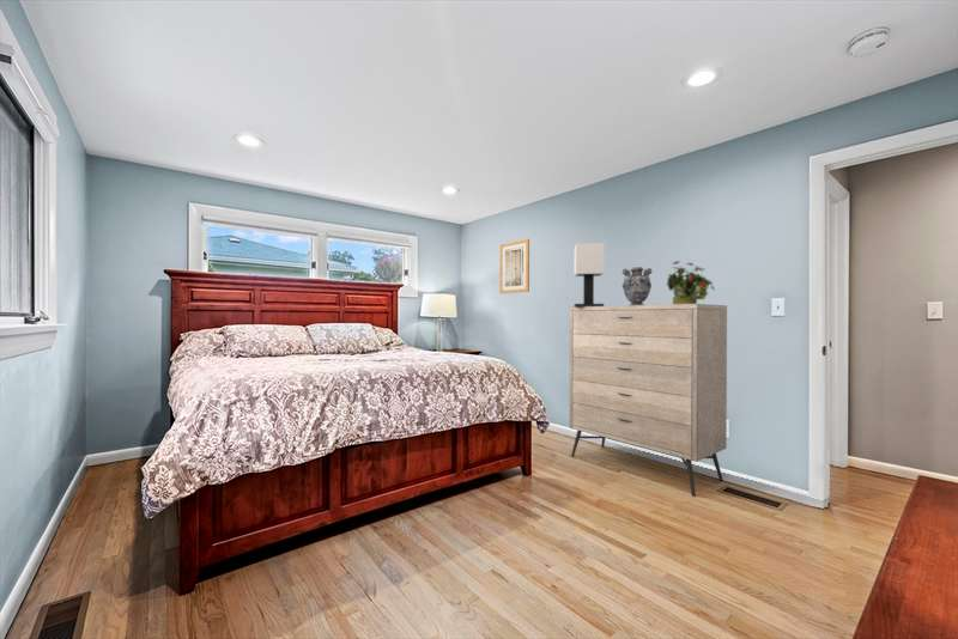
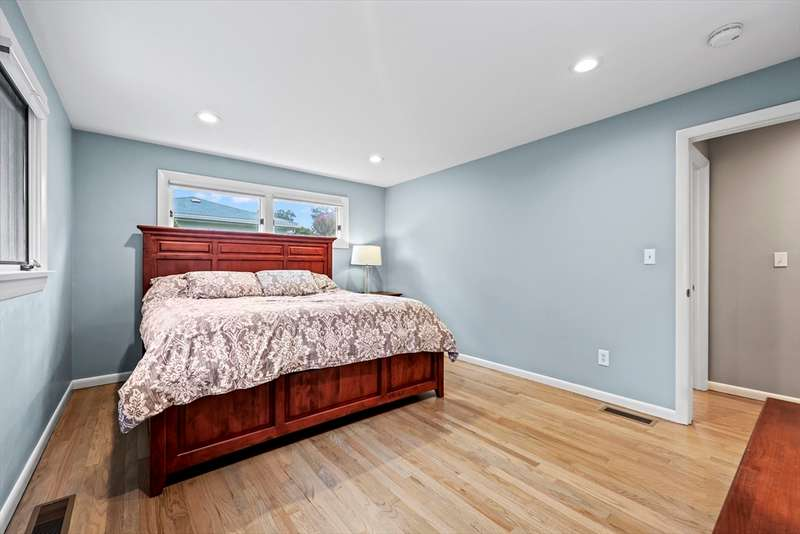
- dresser (641, 387)
- potted plant (690, 282)
- wall art (514, 267)
- decorative vase (636, 286)
- table lamp (588, 275)
